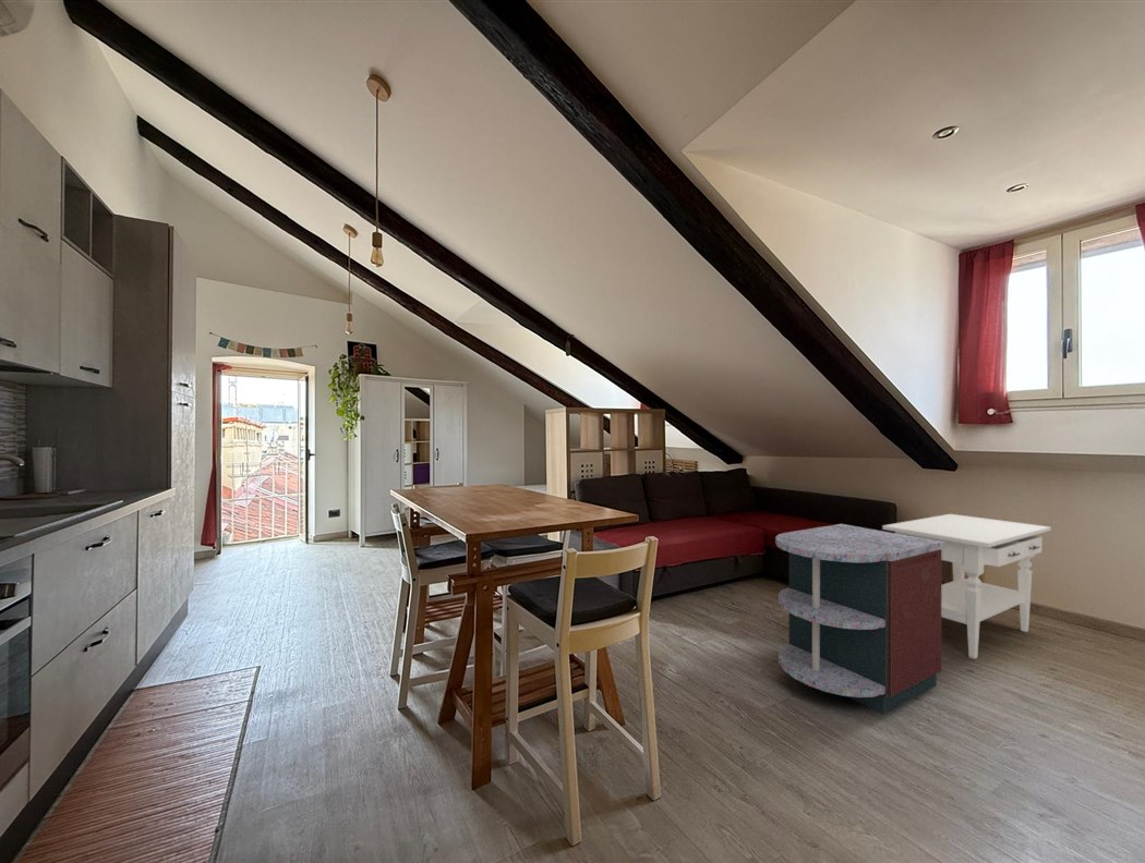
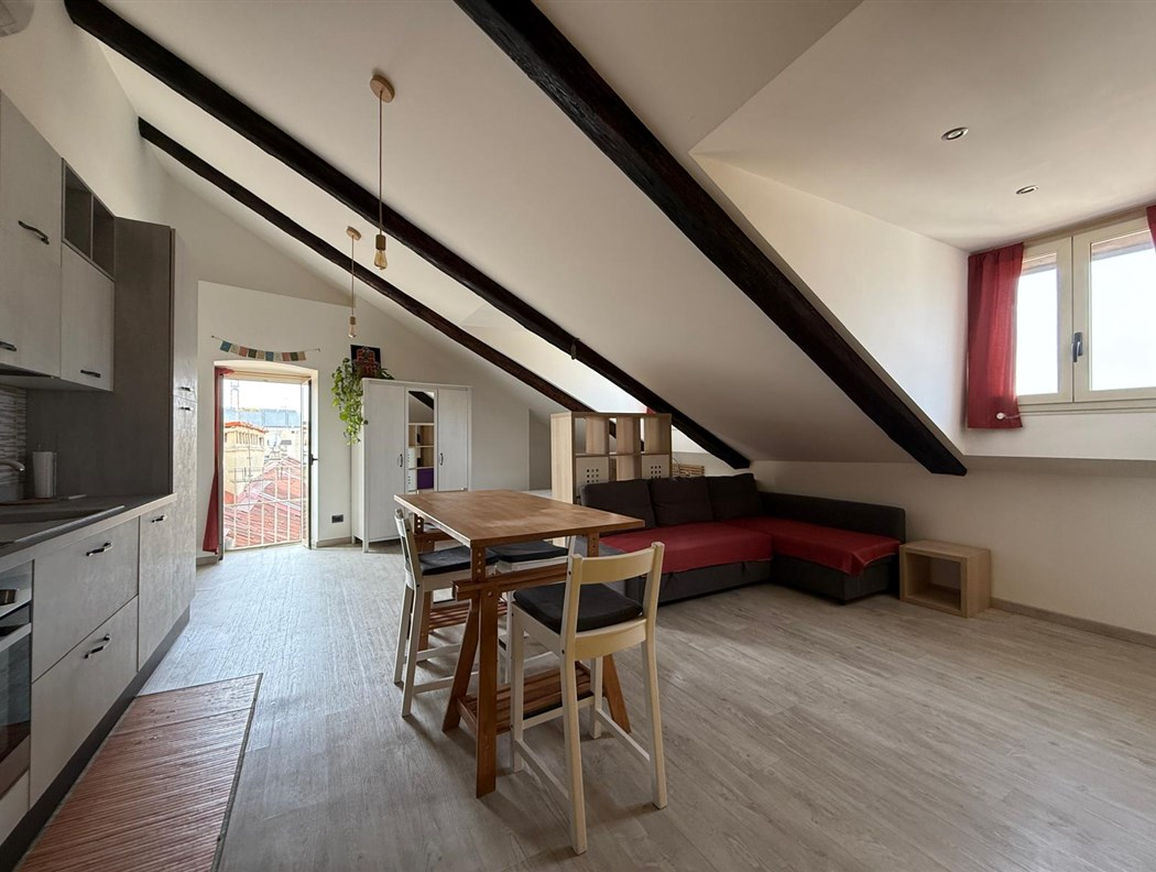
- side table (968, 580)
- storage cabinet (847, 611)
